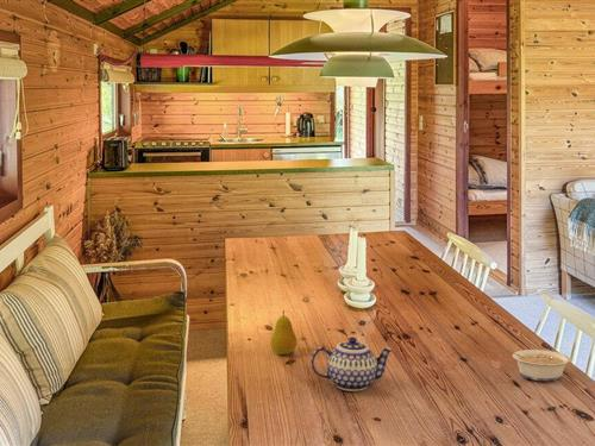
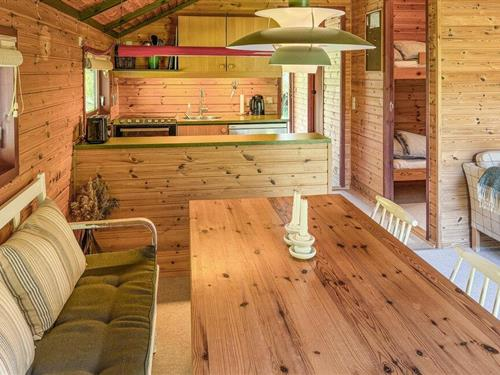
- teapot (351, 360)
- legume (538, 364)
- fruit (283, 331)
